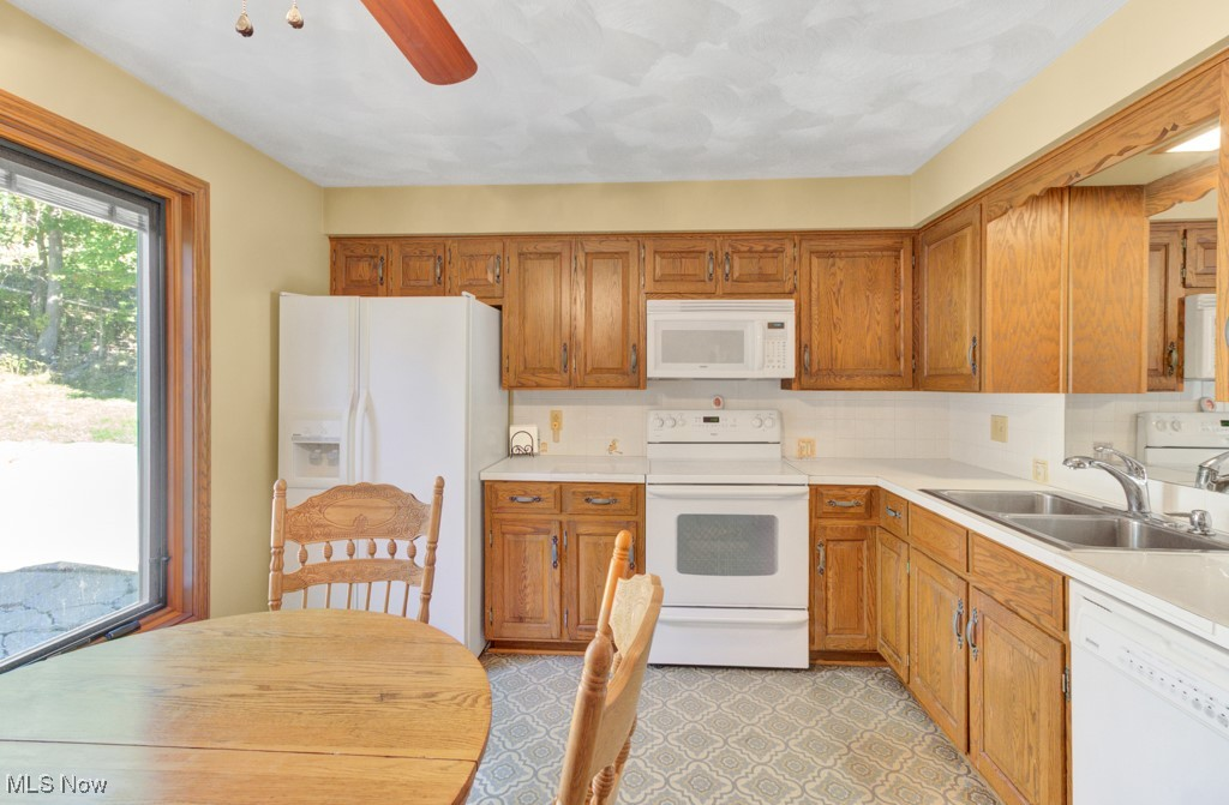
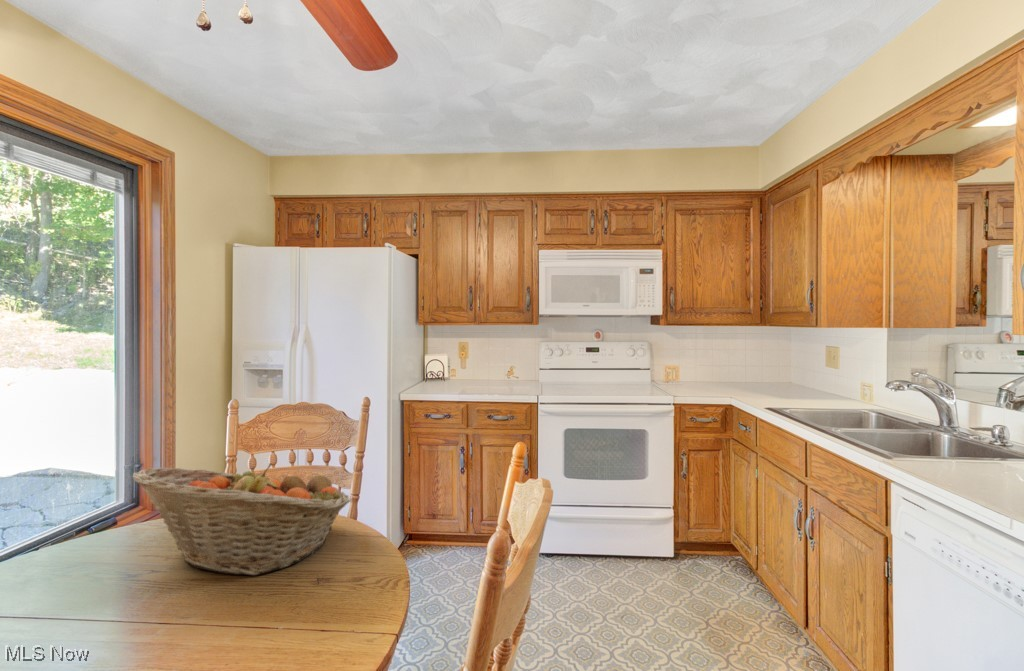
+ fruit basket (247, 503)
